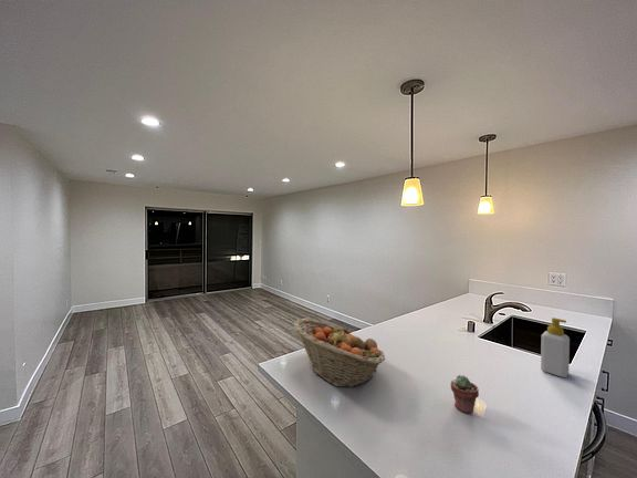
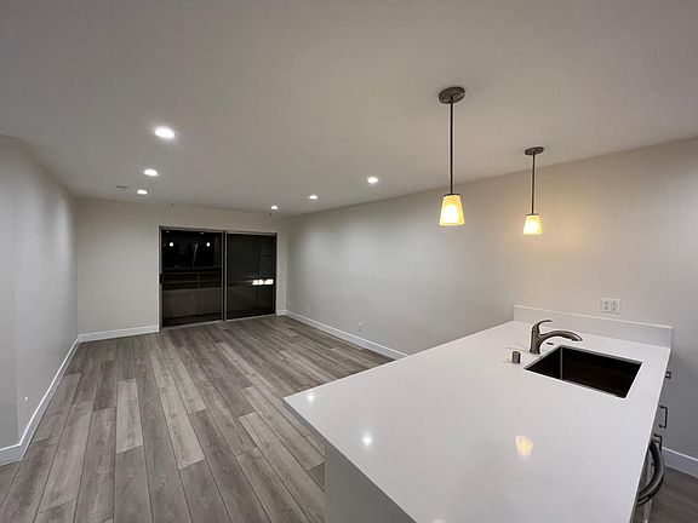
- fruit basket (336, 345)
- soap bottle (554, 345)
- potted succulent (463, 392)
